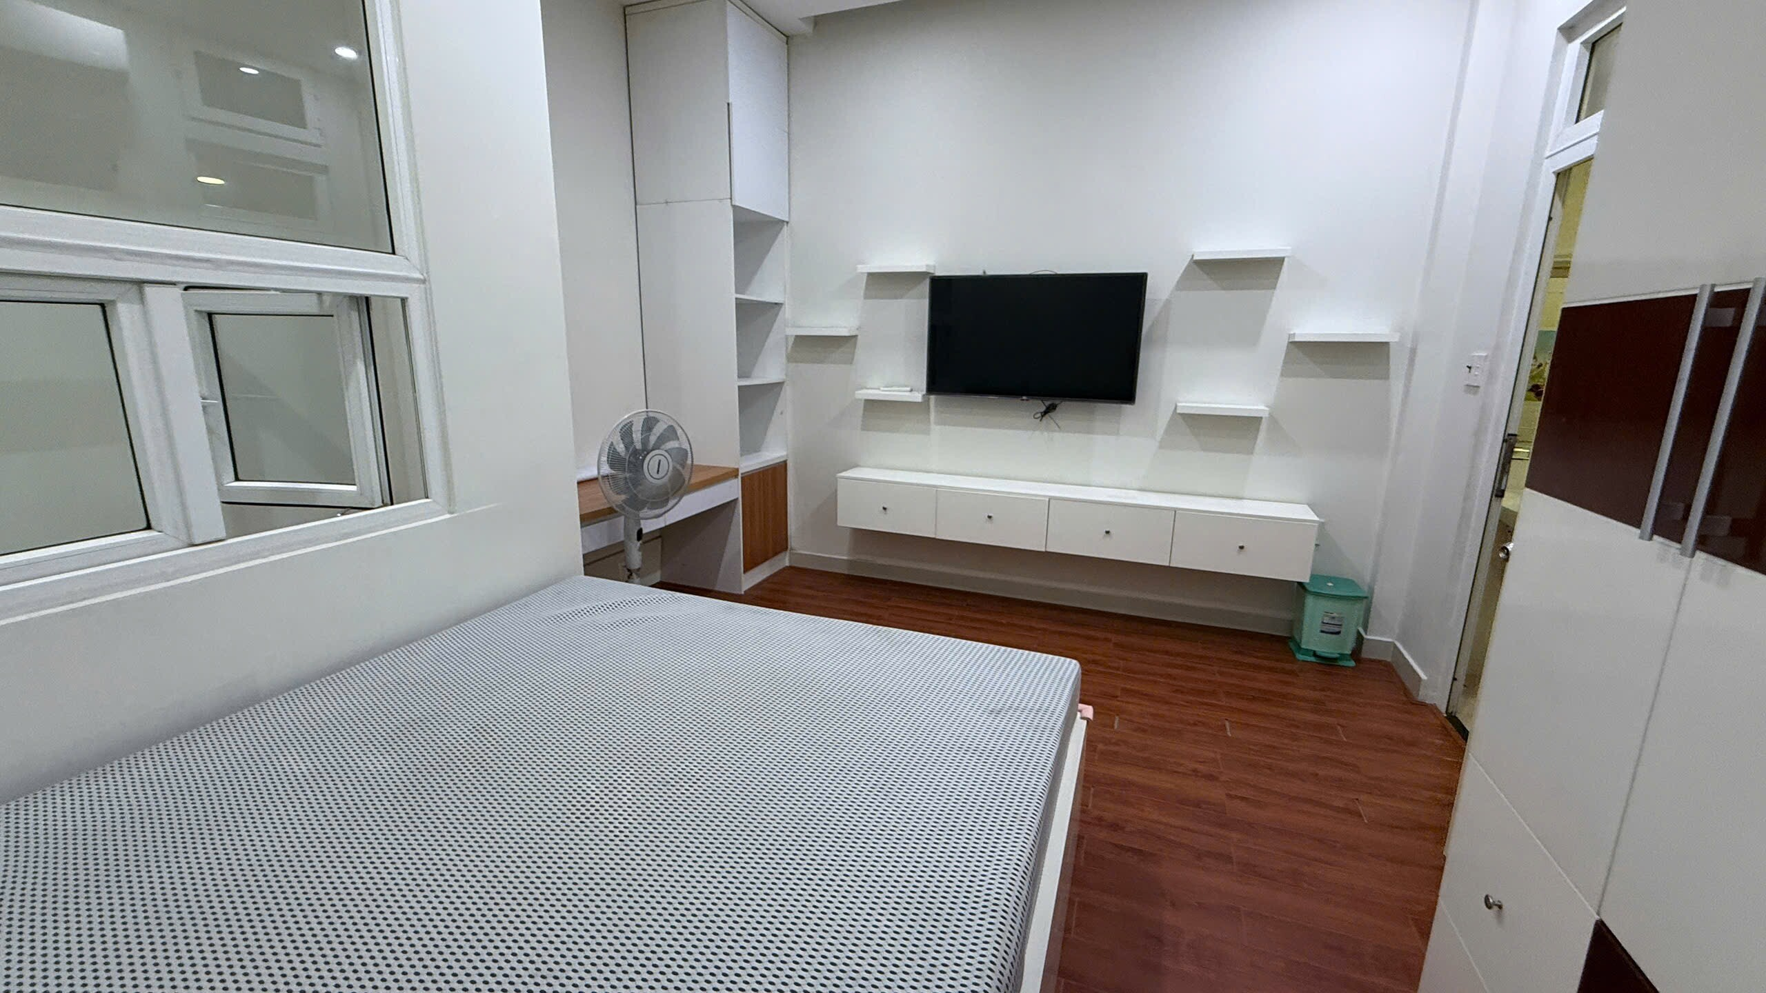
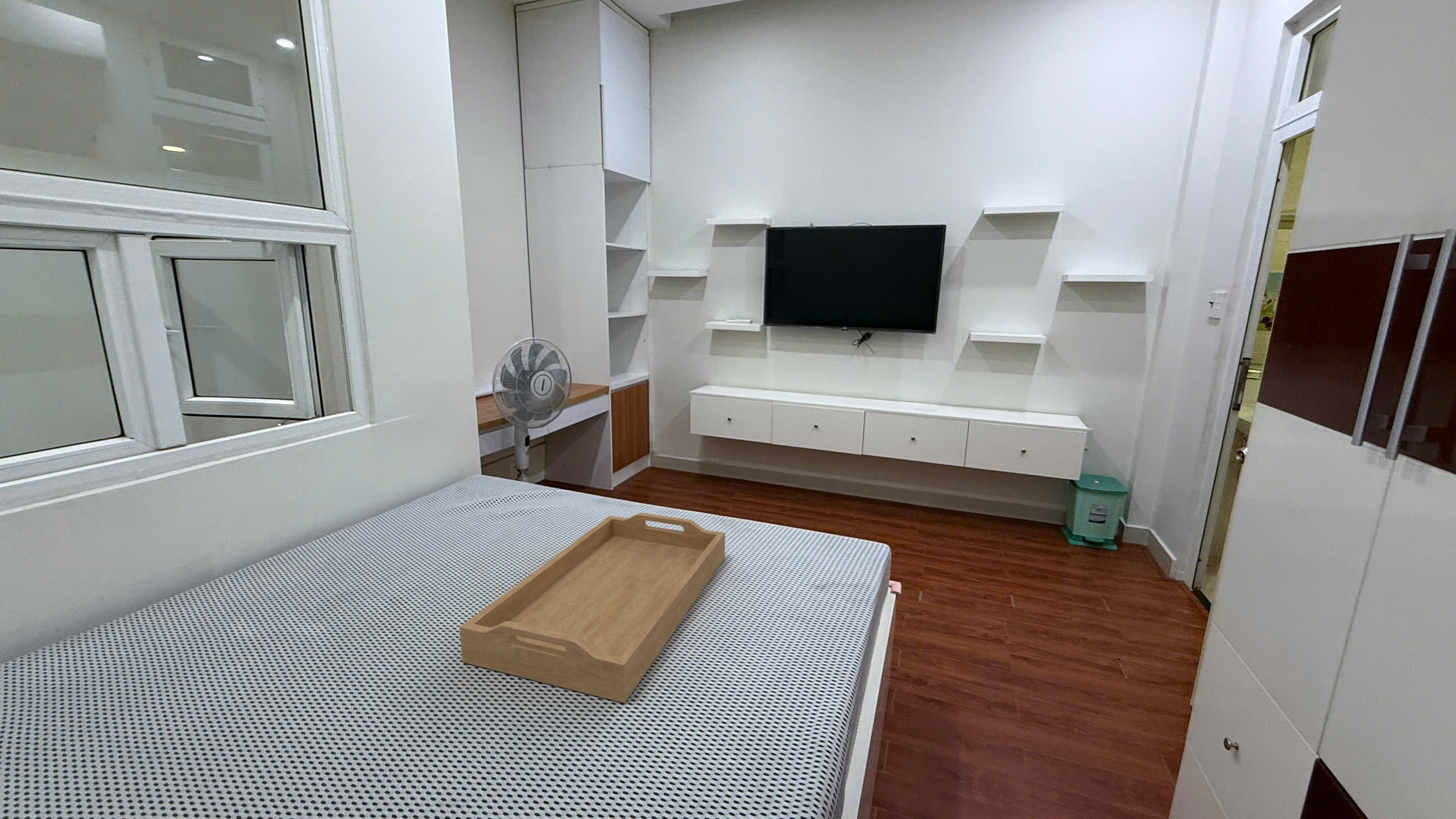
+ serving tray (615, 582)
